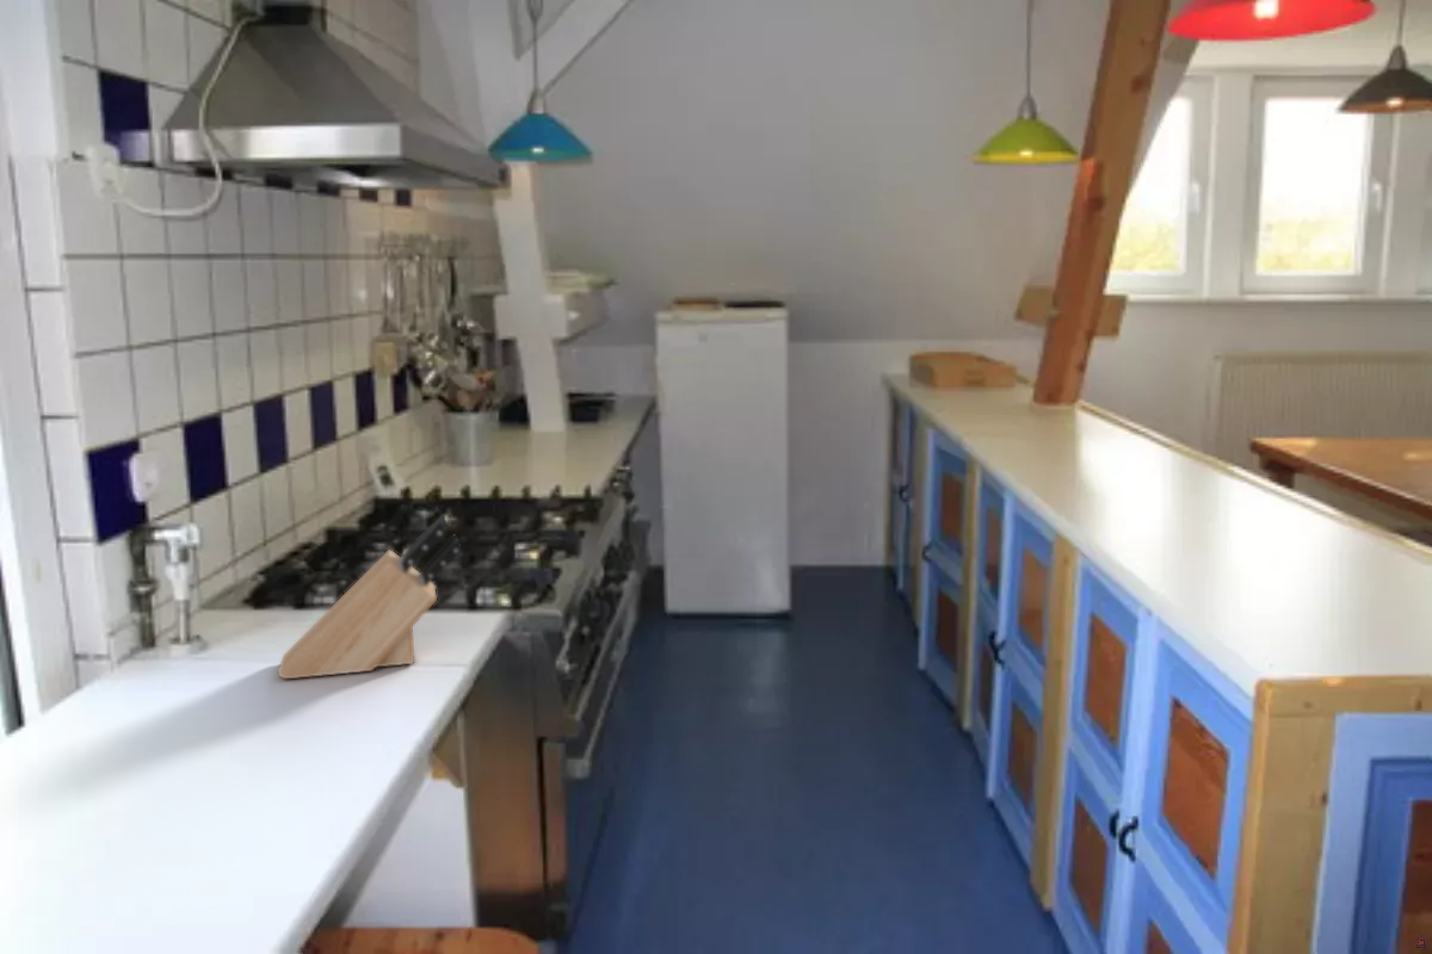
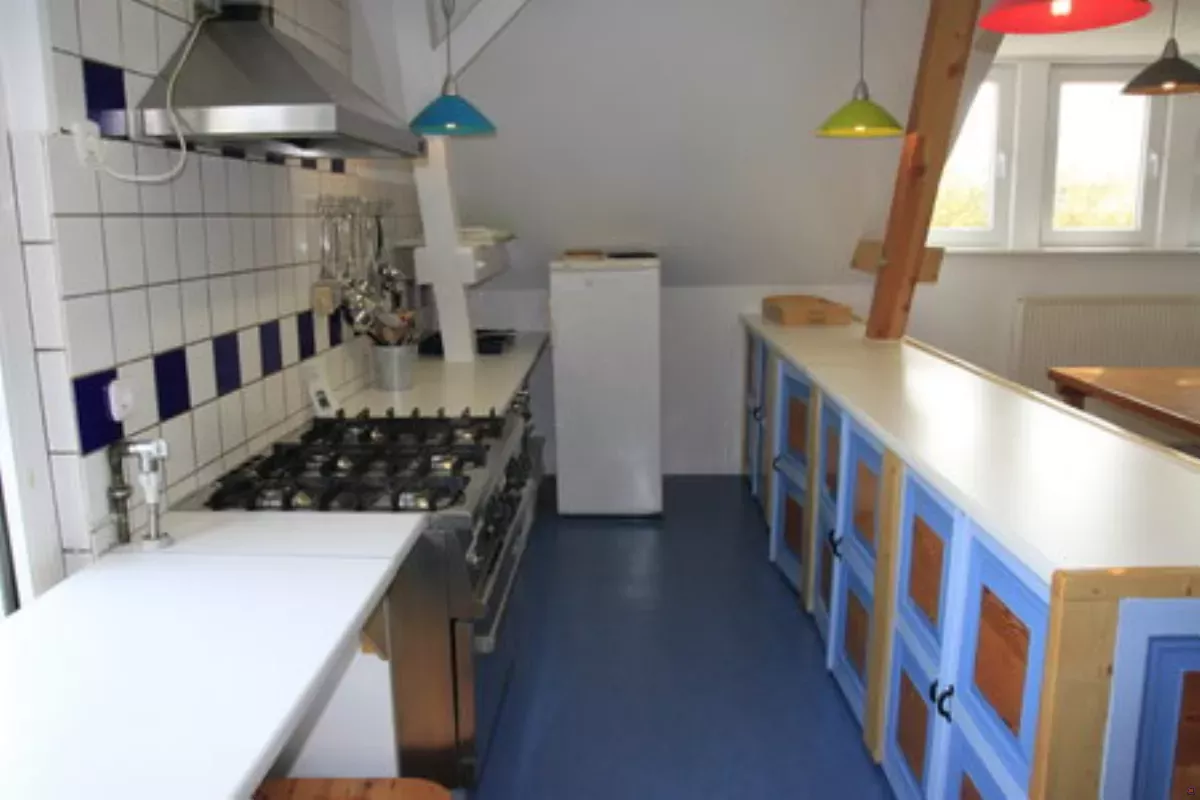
- knife block (370, 591)
